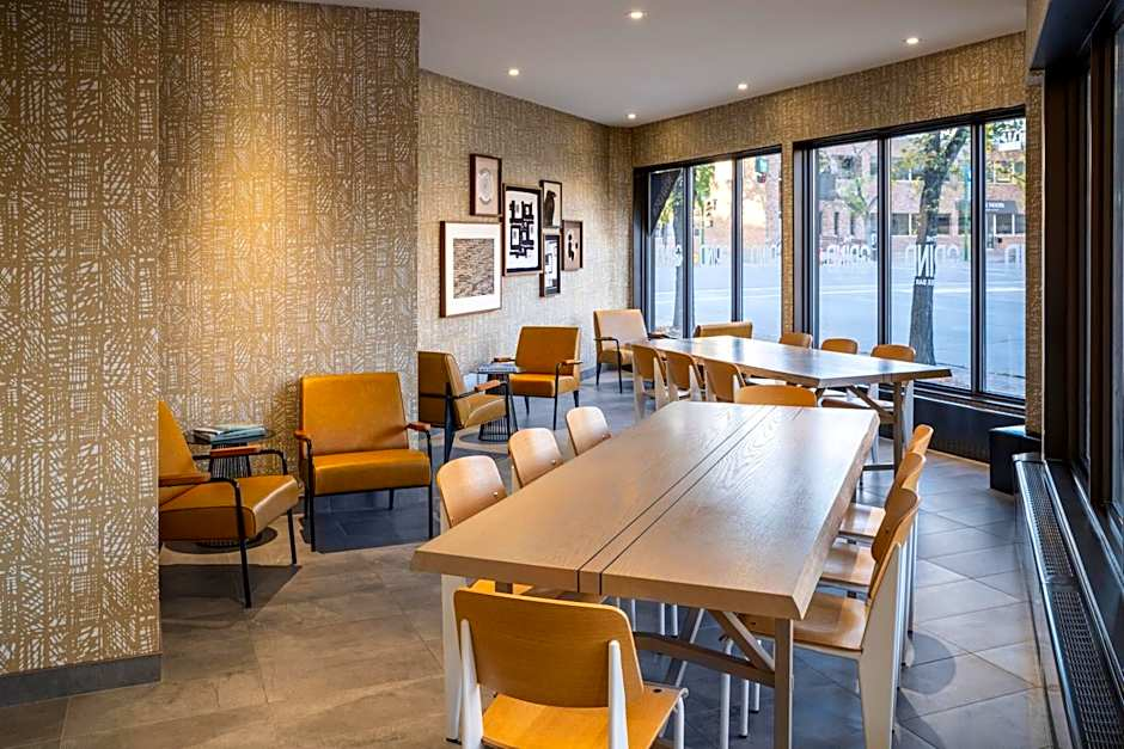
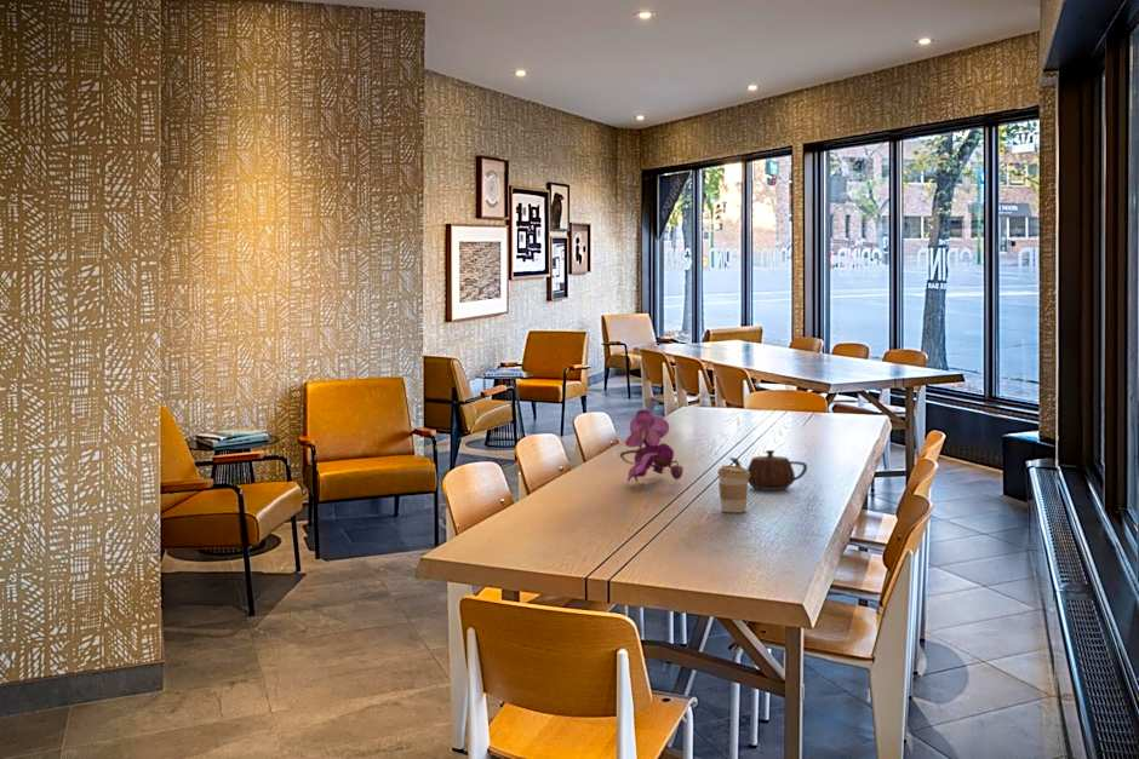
+ coffee cup (733, 488)
+ flower (648, 447)
+ teapot (767, 468)
